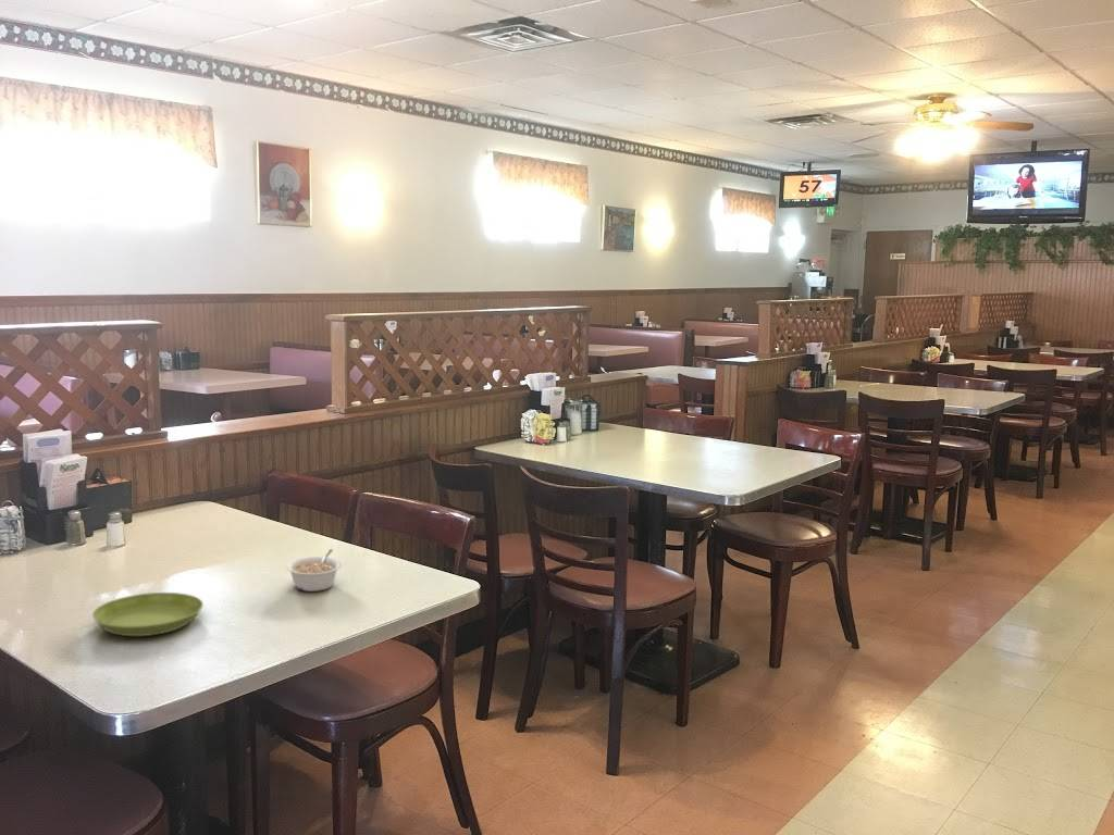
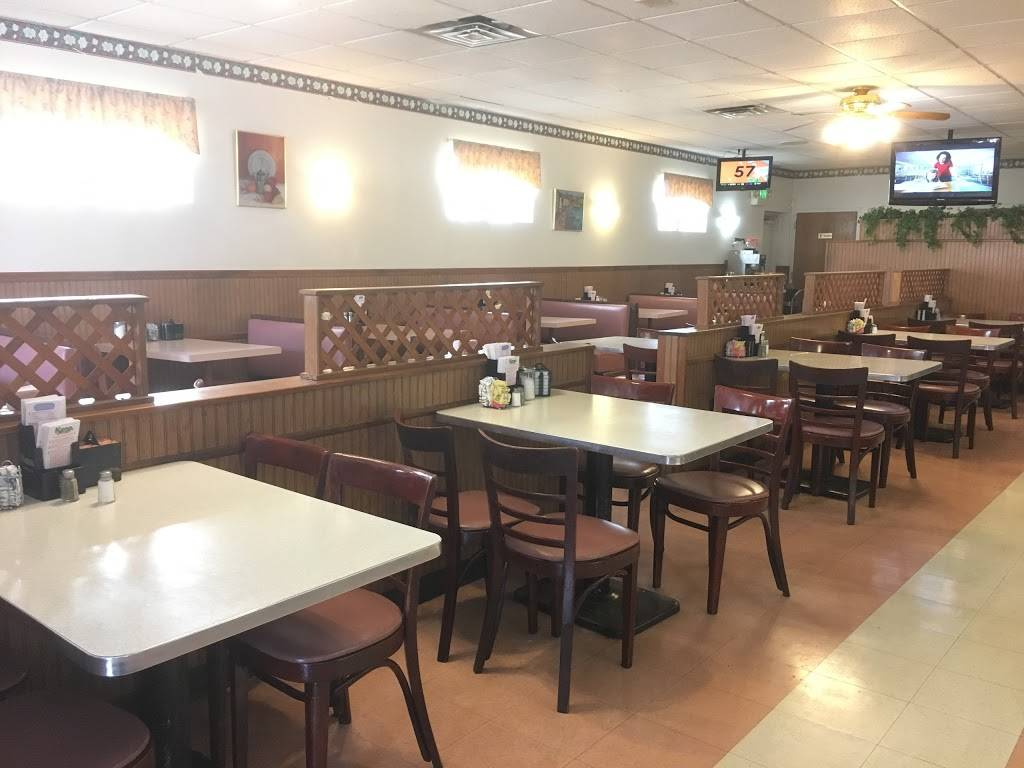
- saucer (149, 615)
- legume (313, 572)
